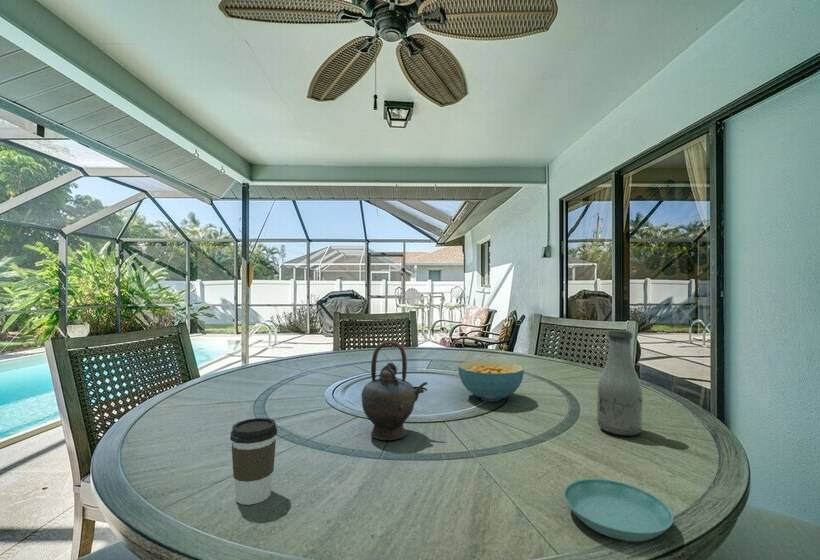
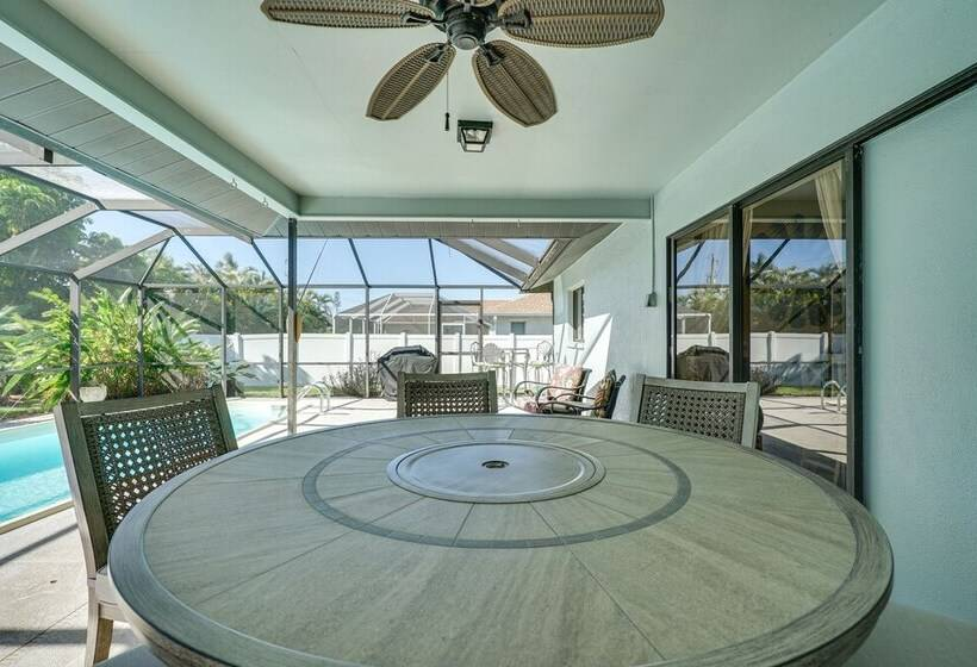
- cereal bowl (490, 382)
- teapot (394, 388)
- bottle (619, 380)
- coffee cup (253, 460)
- saucer (615, 510)
